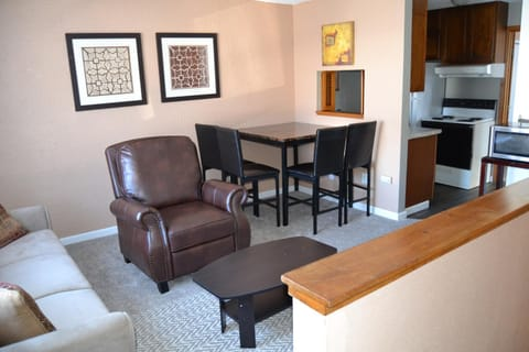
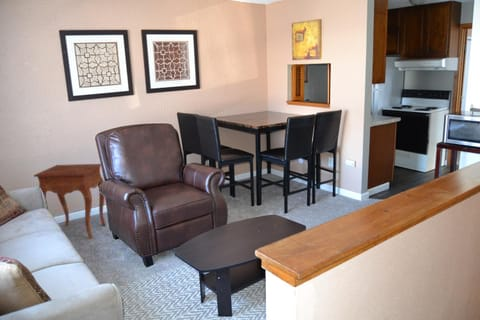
+ side table (66, 204)
